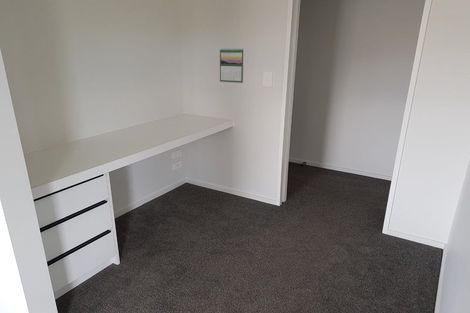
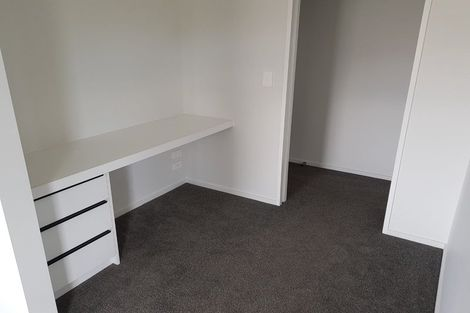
- calendar (231, 65)
